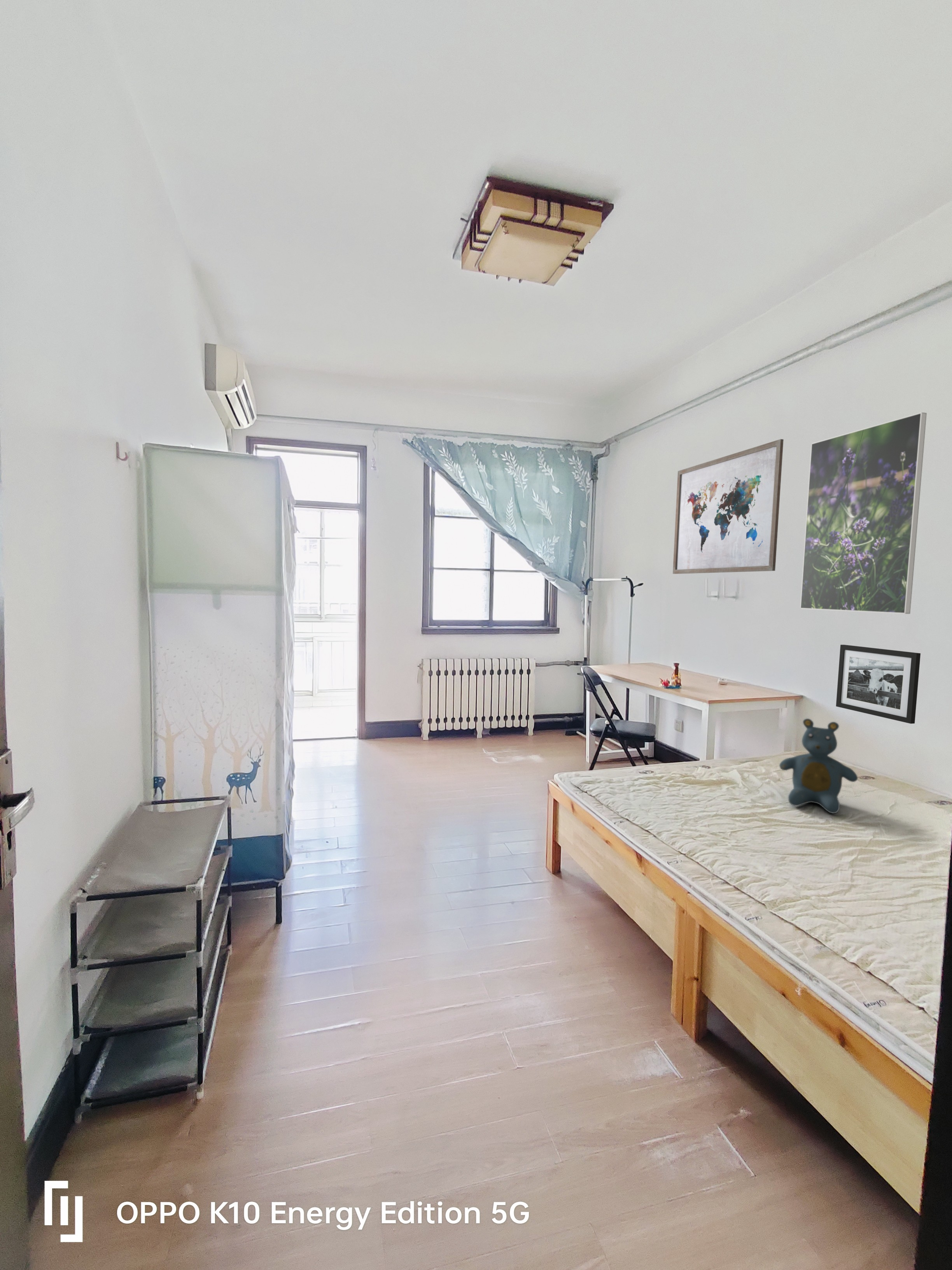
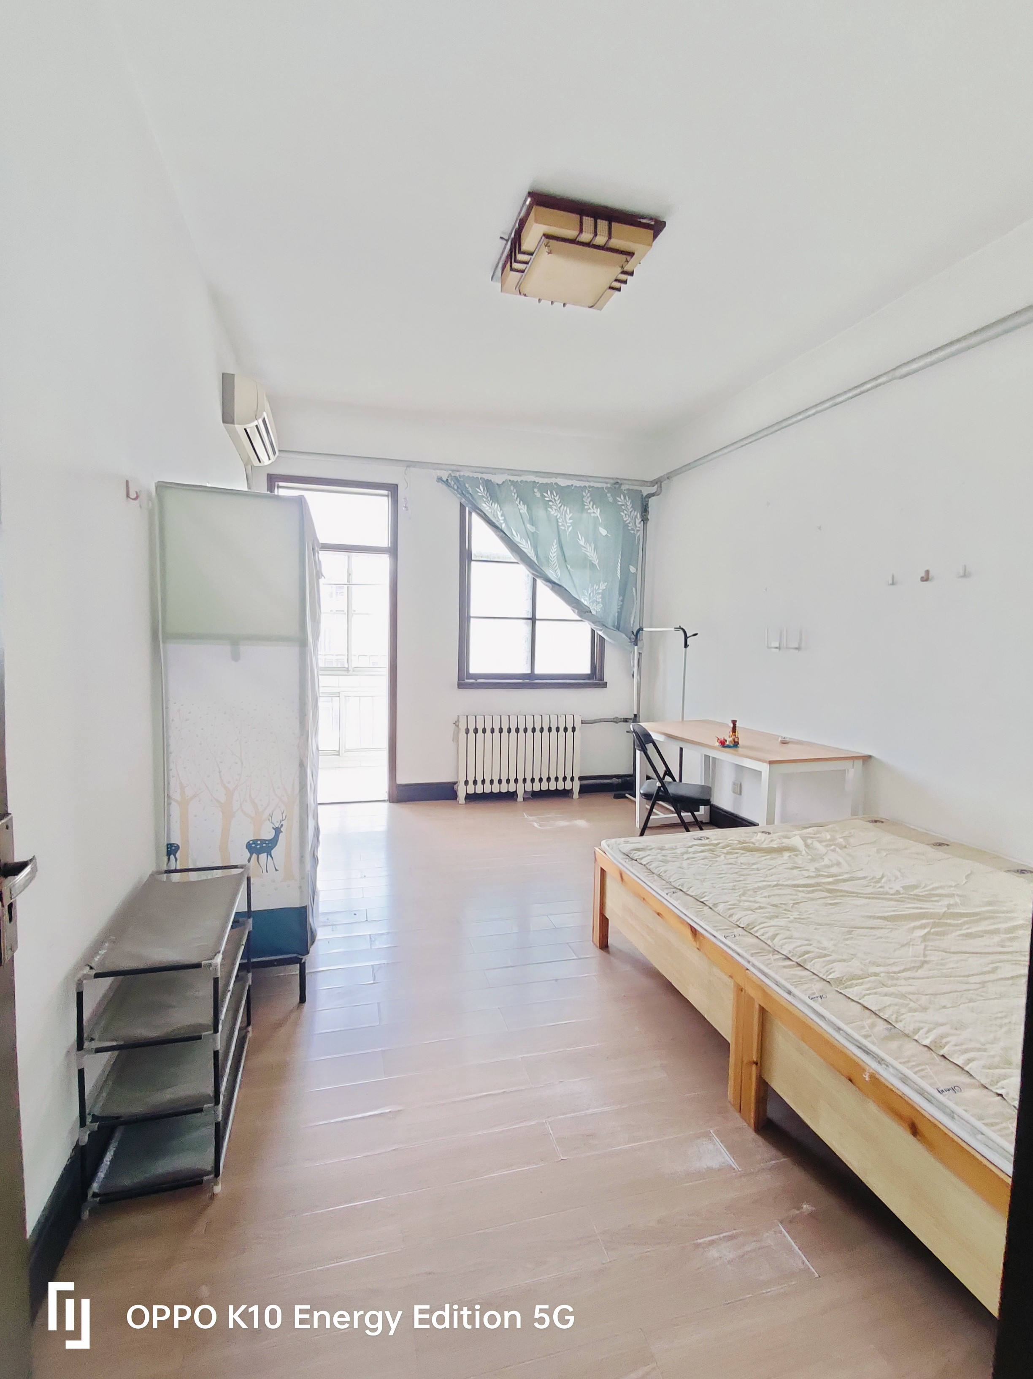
- picture frame (875, 682)
- teddy bear (817, 763)
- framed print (856, 521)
- wall art (721, 515)
